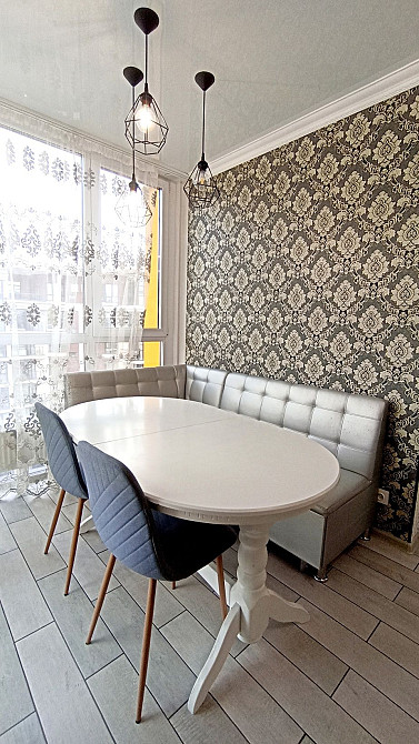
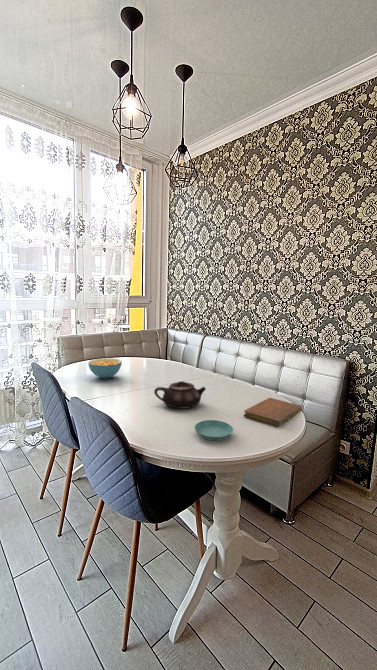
+ teapot (180, 392)
+ cereal bowl (105, 369)
+ saucer (213, 431)
+ notebook (273, 410)
